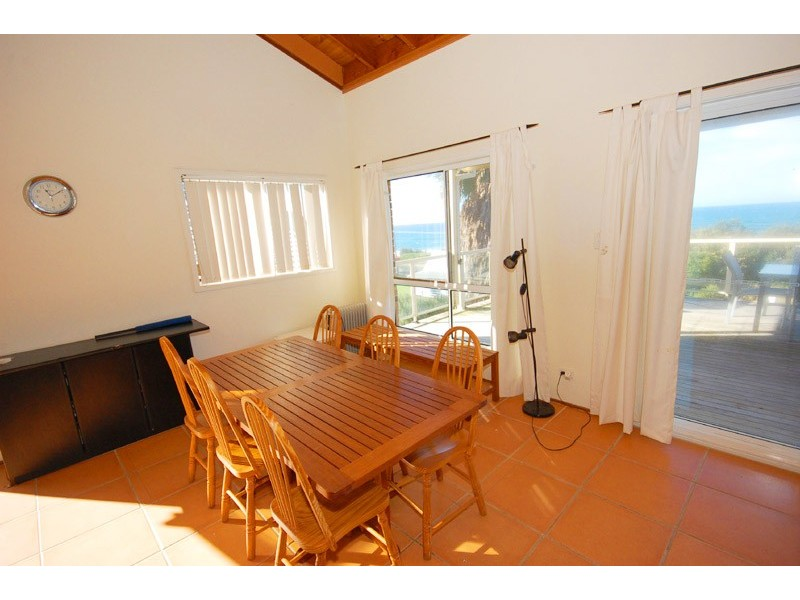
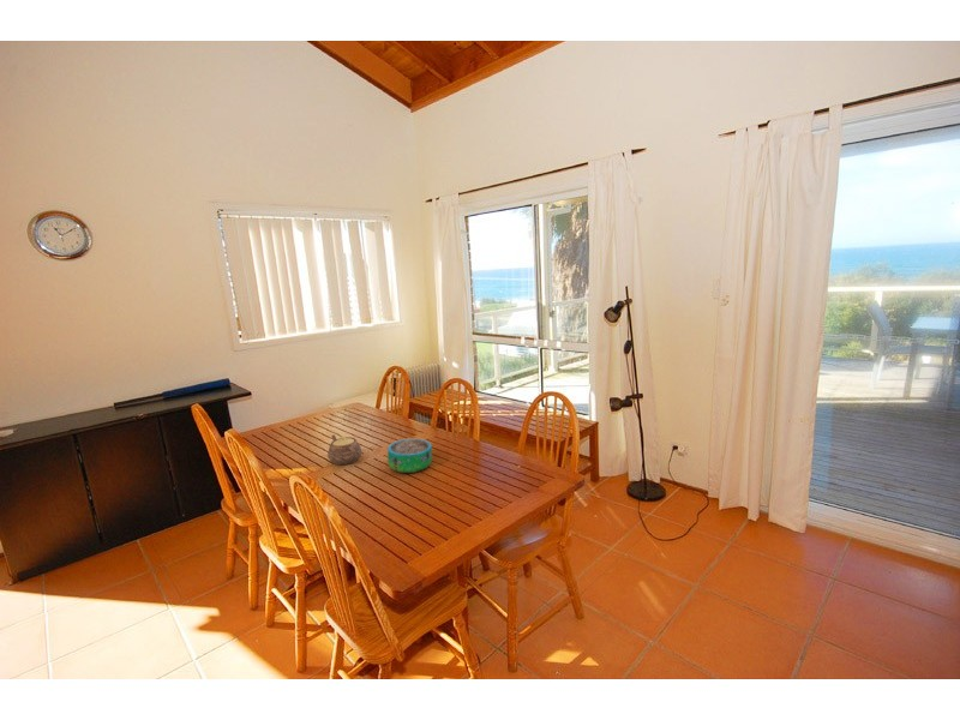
+ teapot (343, 448)
+ decorative bowl (409, 455)
